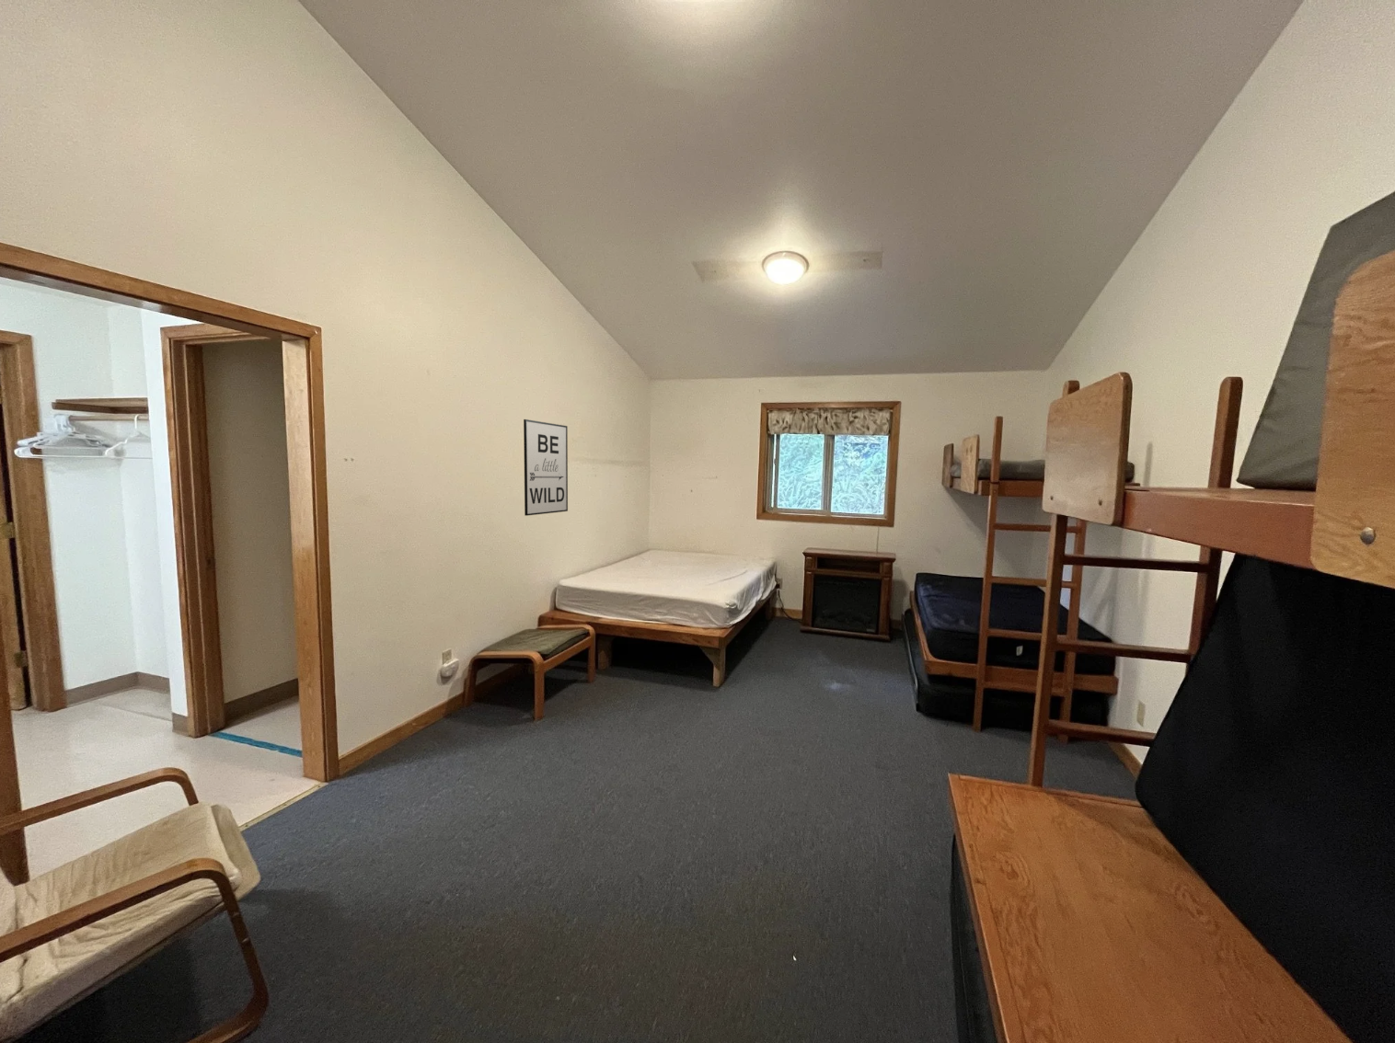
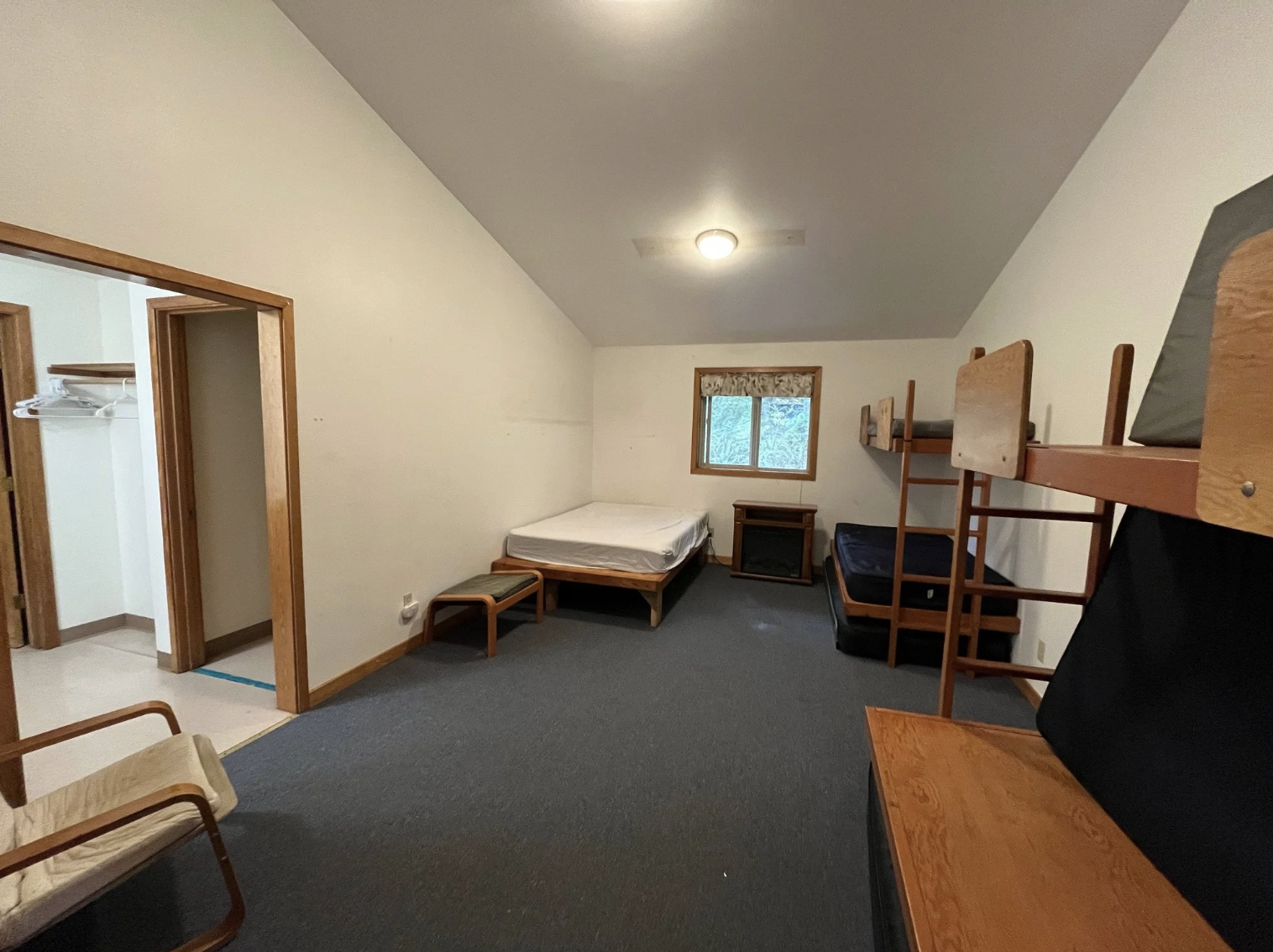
- wall art (547, 468)
